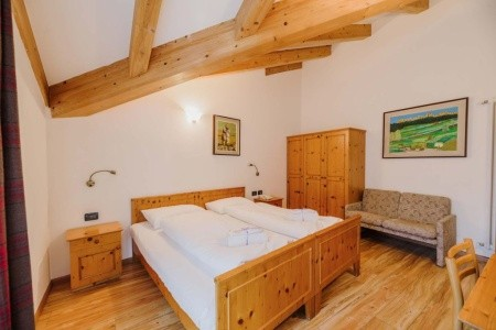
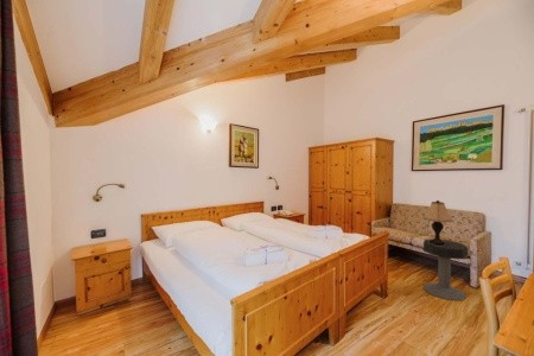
+ side table (444, 267)
+ lamp (437, 222)
